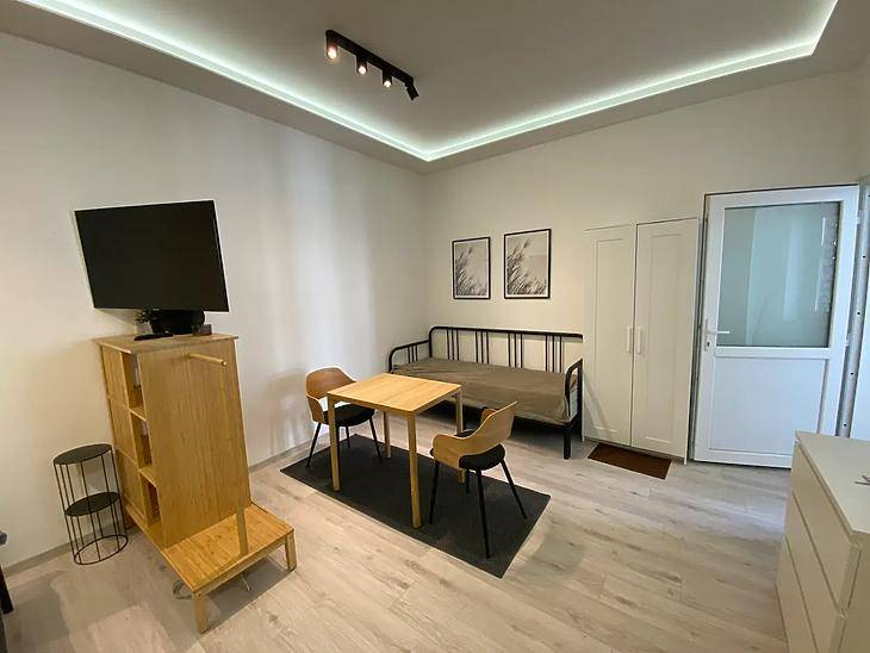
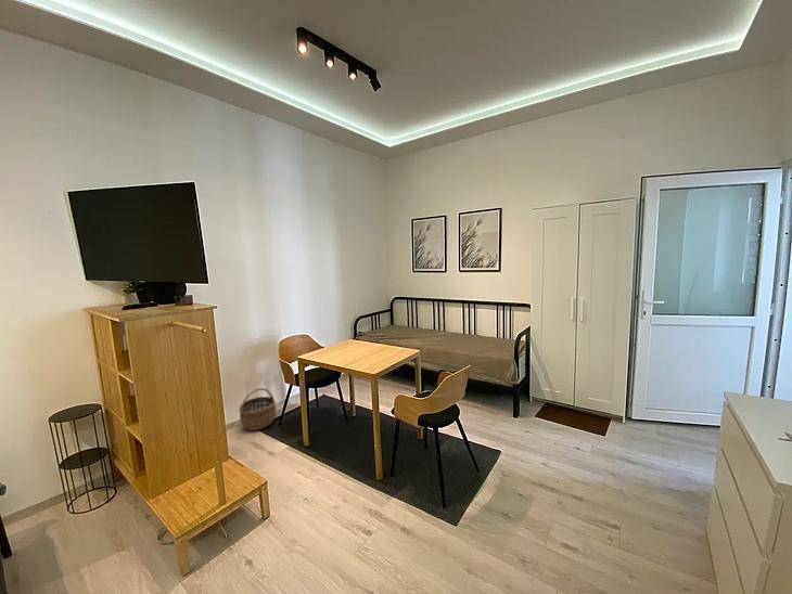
+ wicker basket (257, 406)
